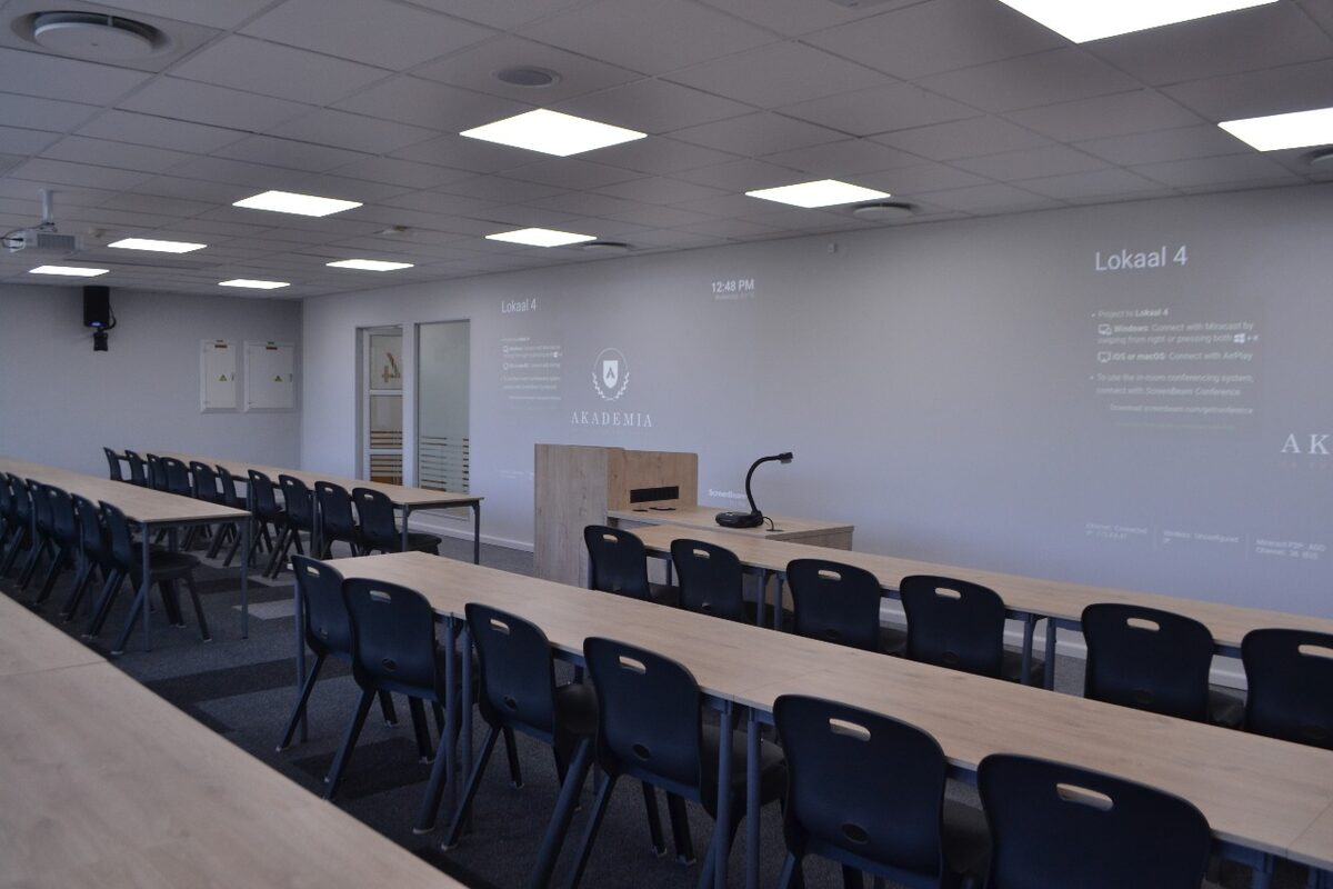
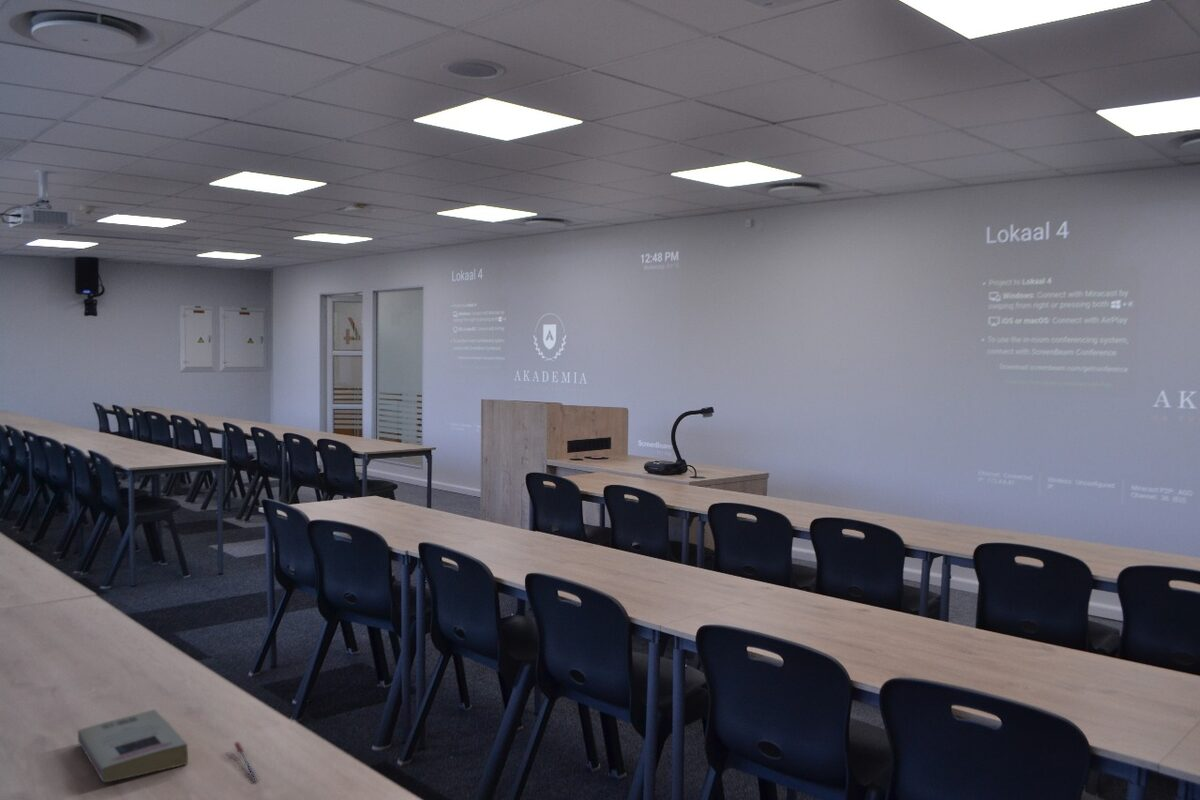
+ pen (246, 760)
+ book (131, 743)
